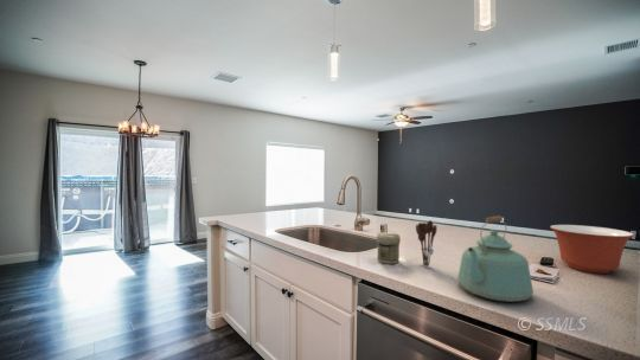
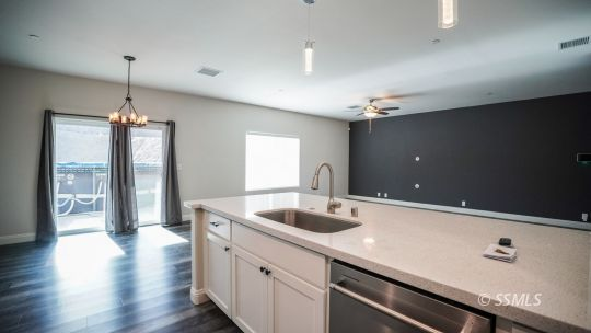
- mixing bowl (588, 249)
- utensil holder (424, 243)
- kettle (489, 255)
- jar (388, 247)
